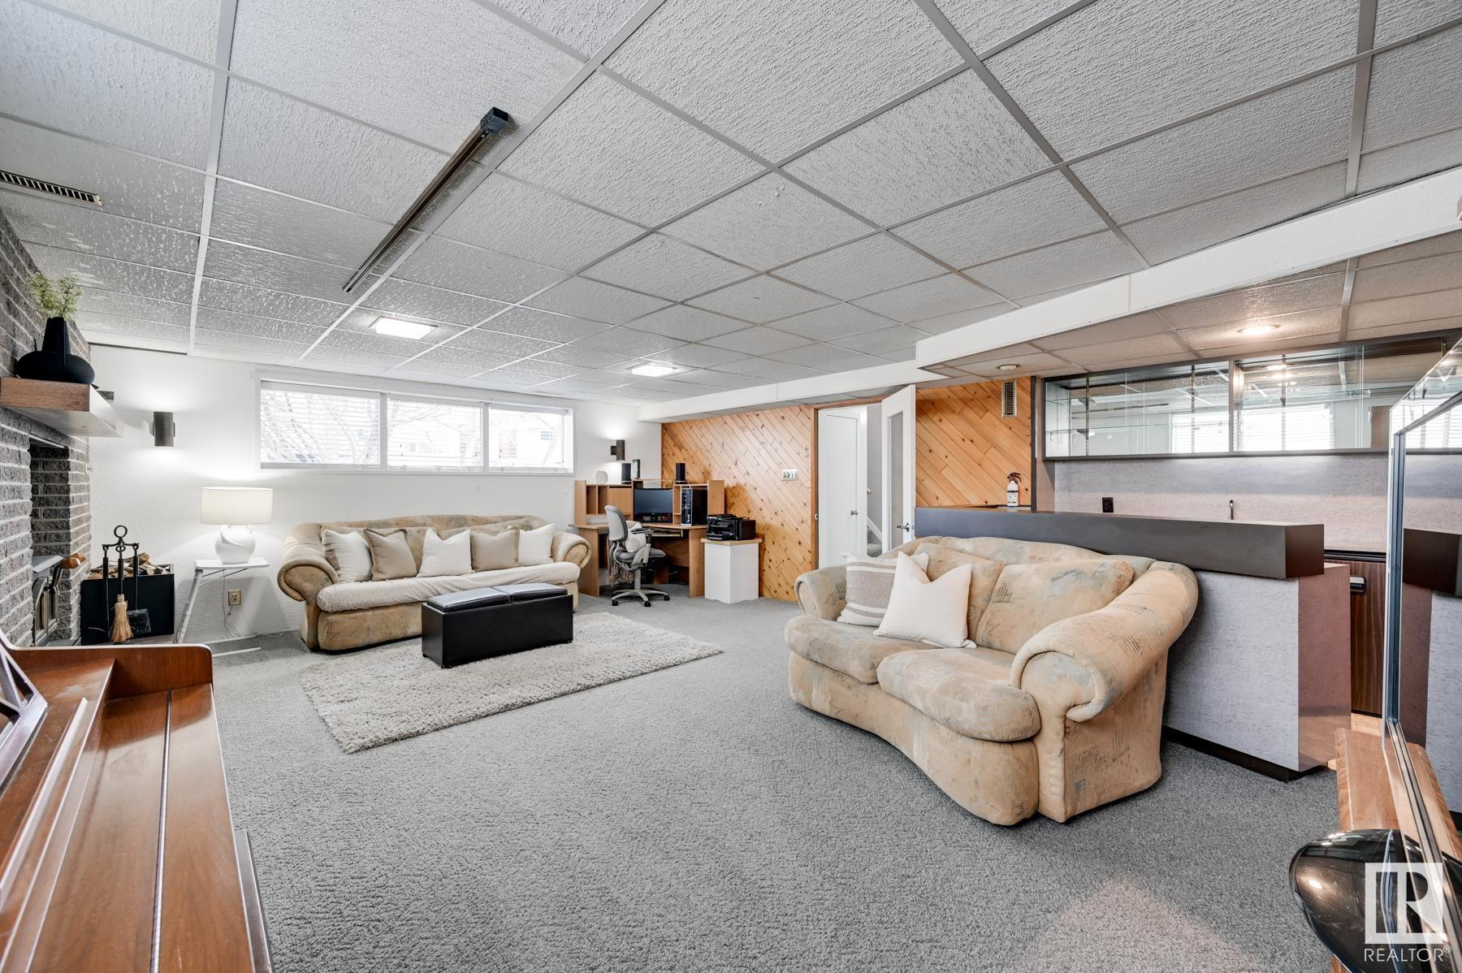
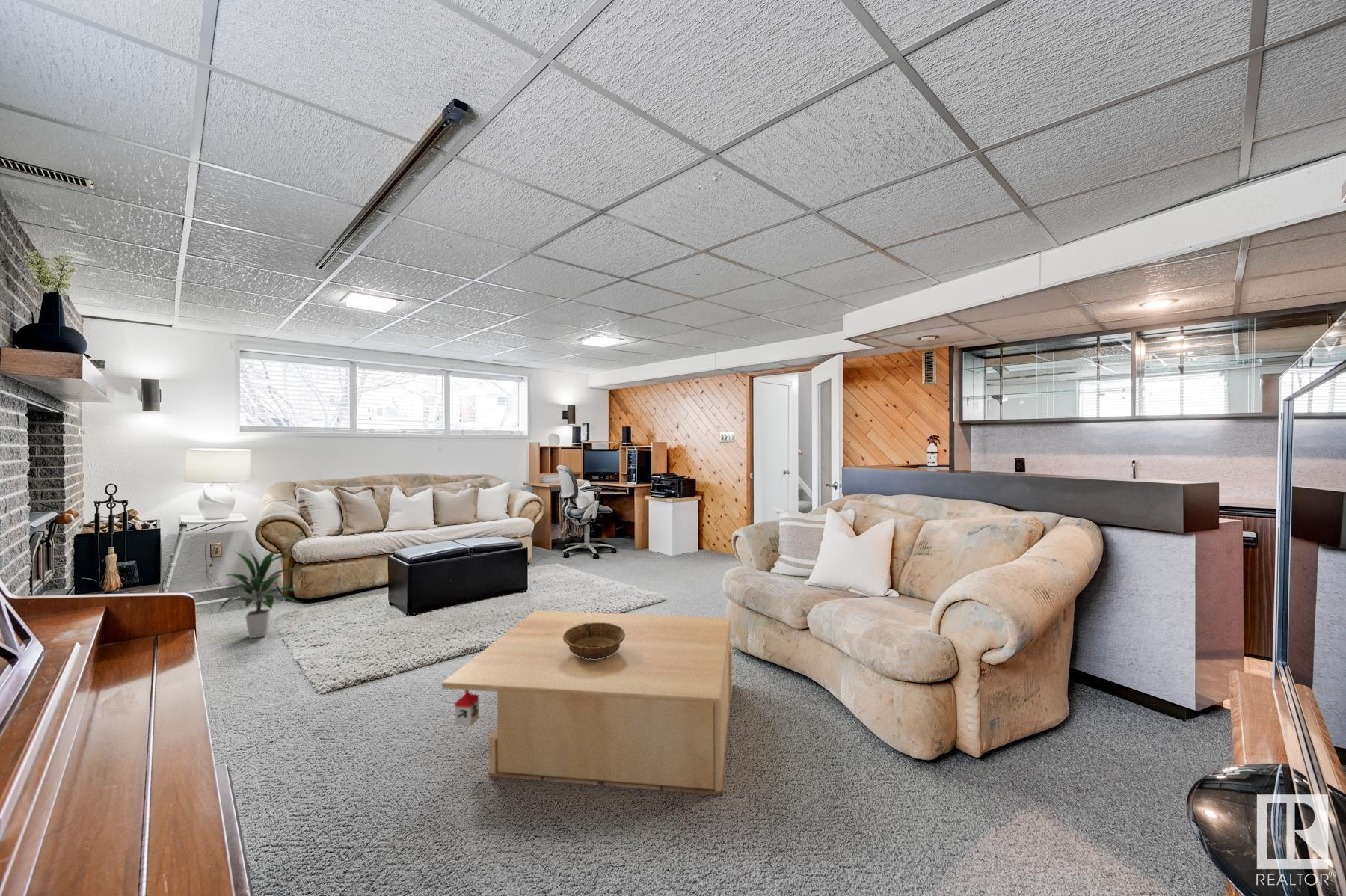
+ indoor plant (261, 591)
+ decorative bowl (594, 642)
+ coffee table (610, 682)
